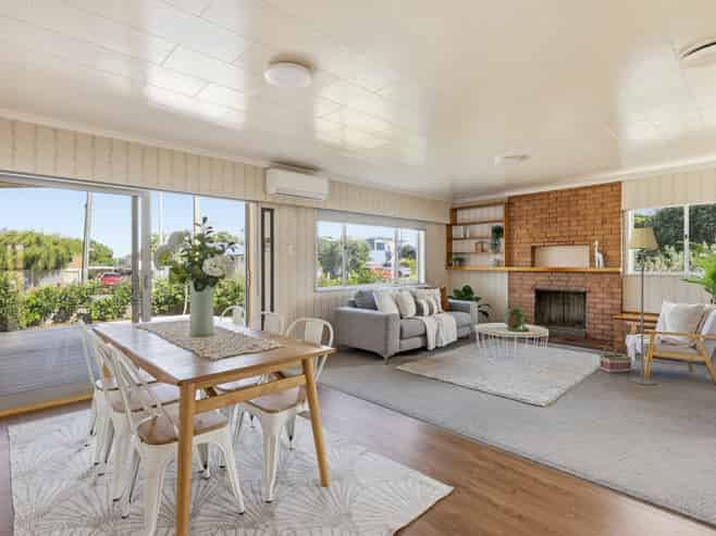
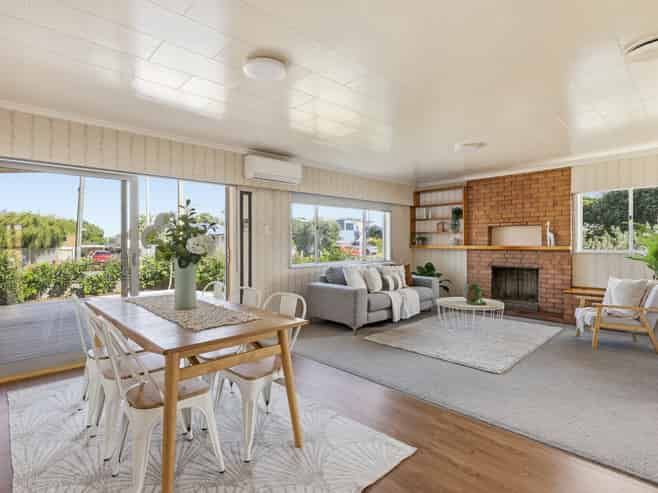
- basket (615, 357)
- floor lamp (642, 307)
